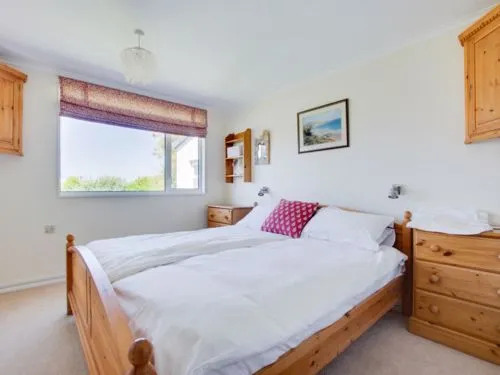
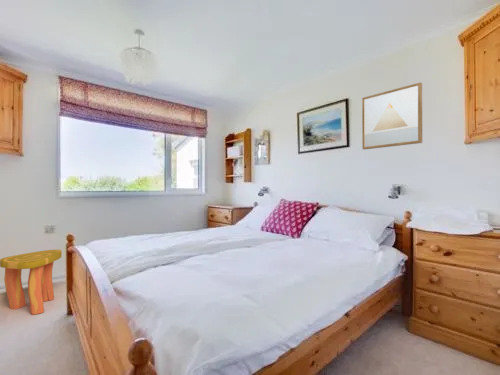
+ stool (33, 281)
+ wall art (390, 118)
